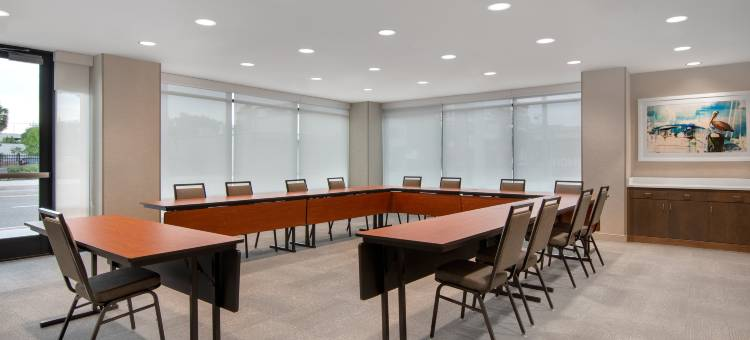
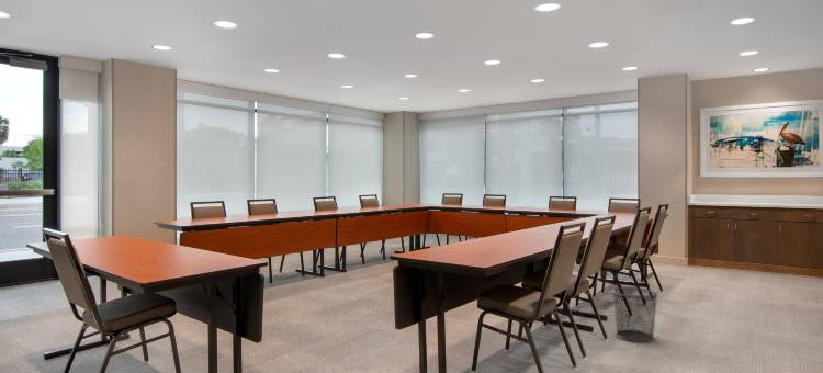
+ waste bin (634, 314)
